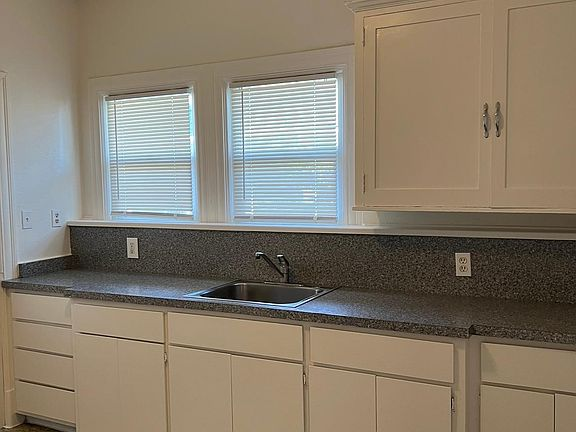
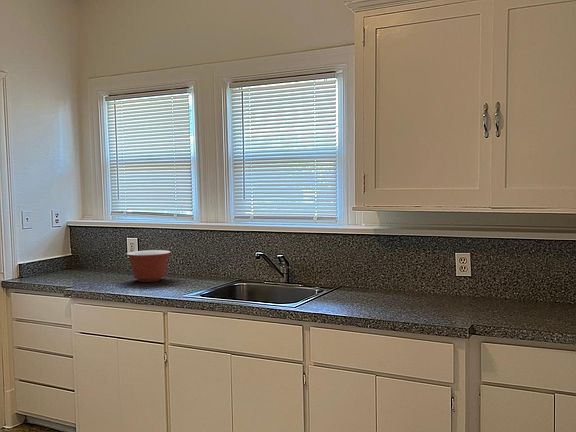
+ mixing bowl (149, 266)
